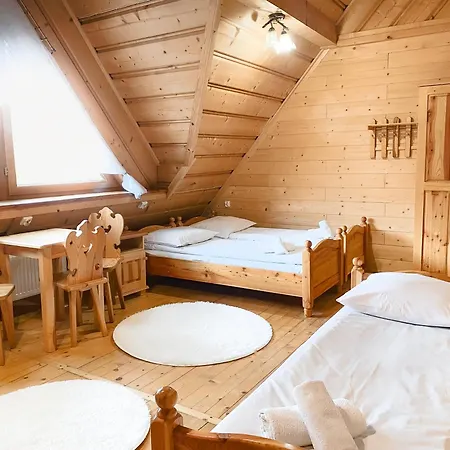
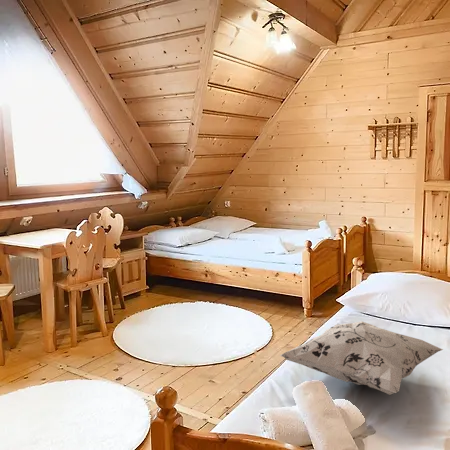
+ decorative pillow (361, 352)
